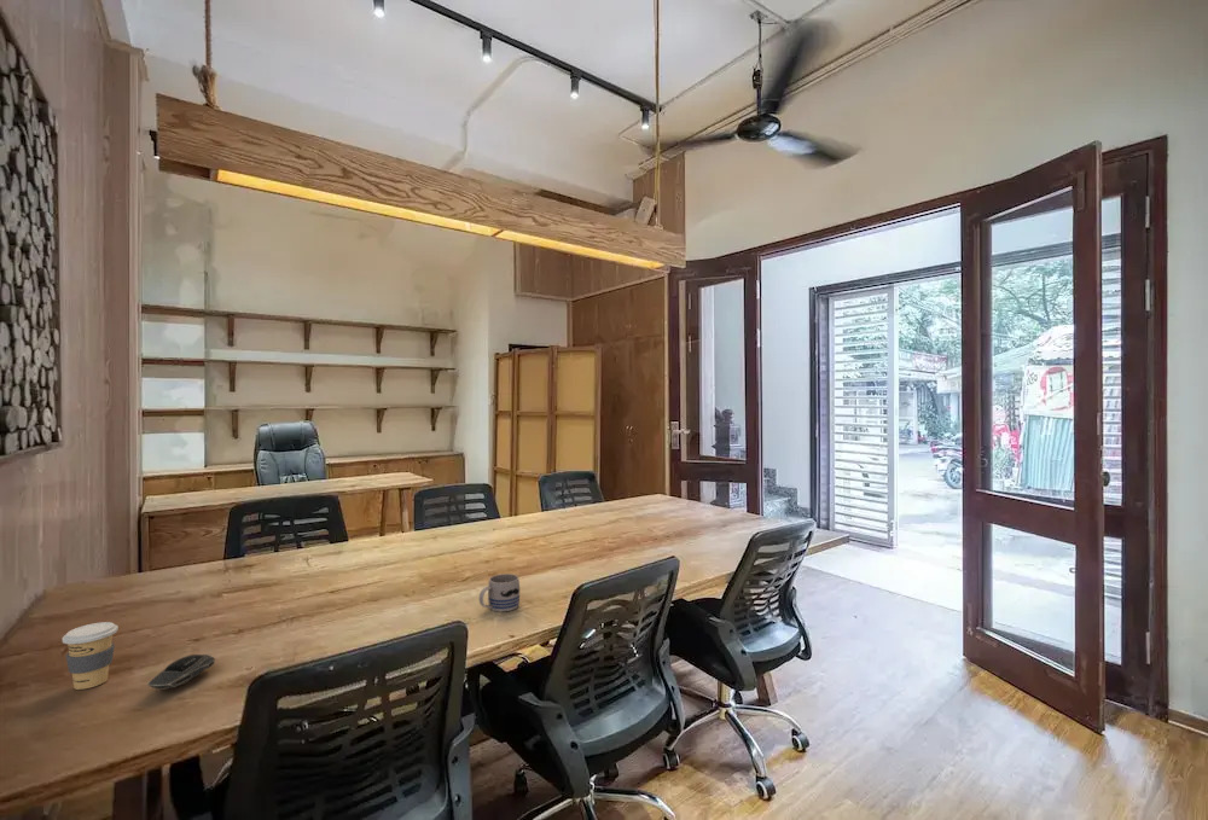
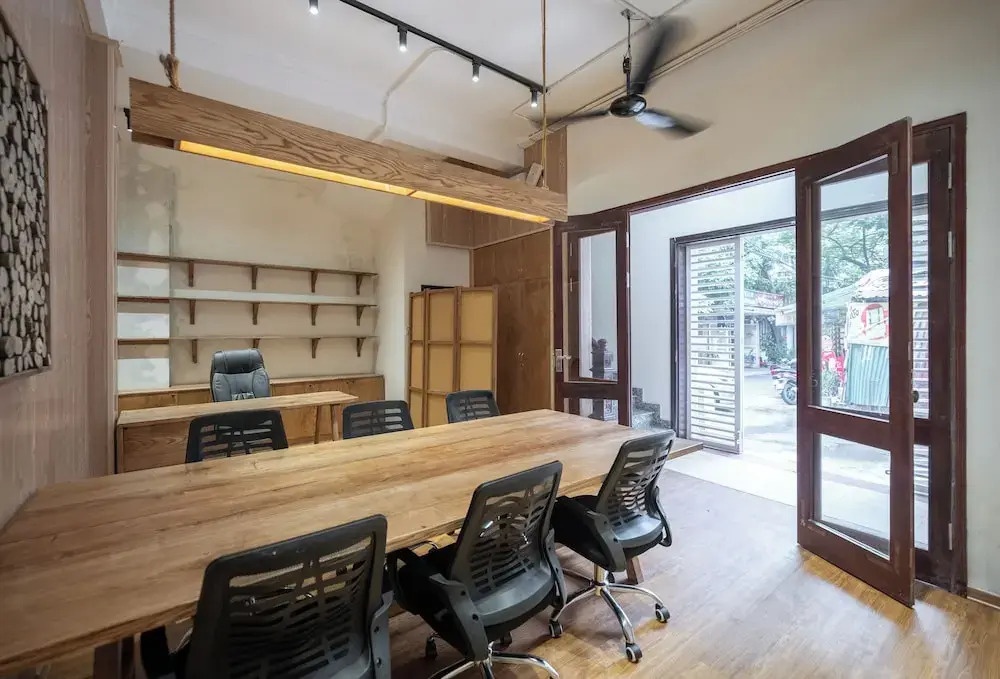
- coffee cup (91, 656)
- computer mouse (182, 670)
- mug (499, 593)
